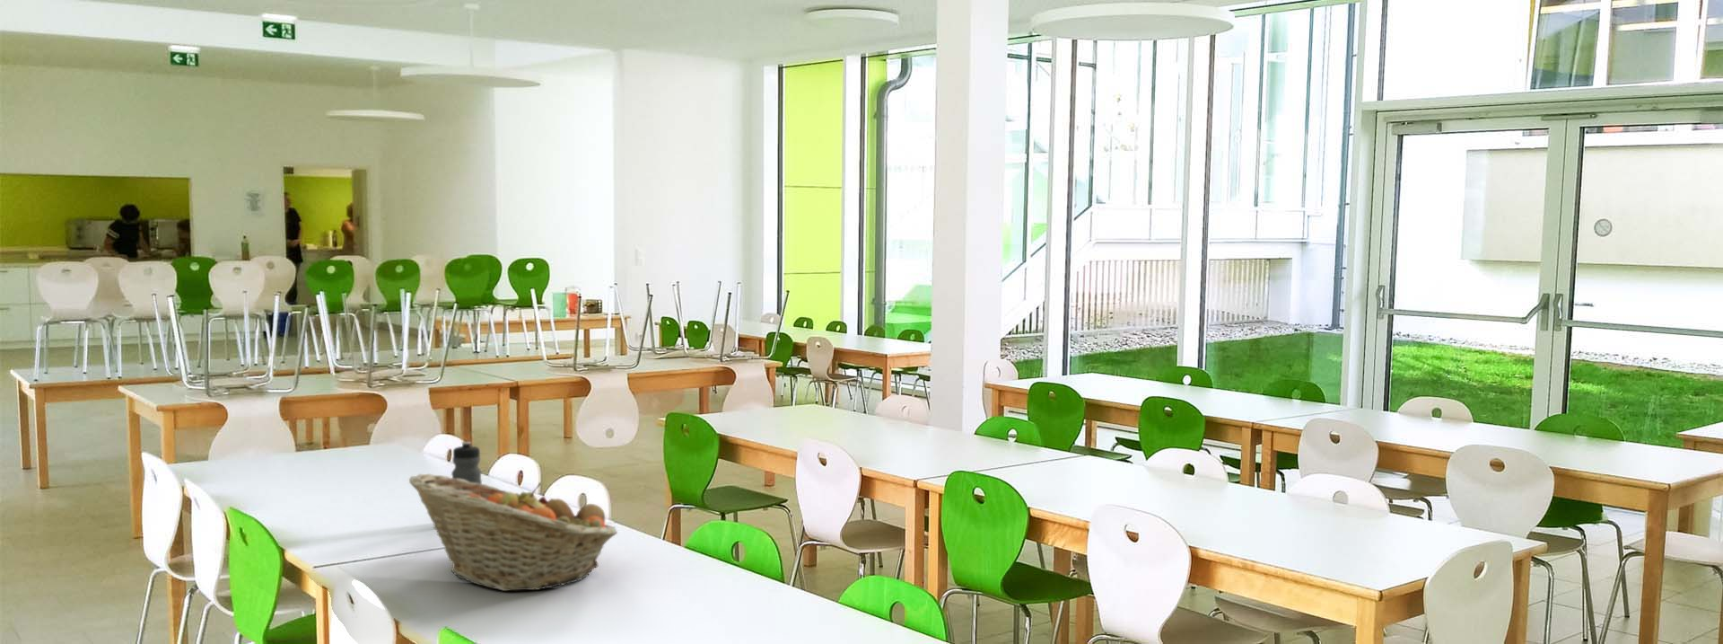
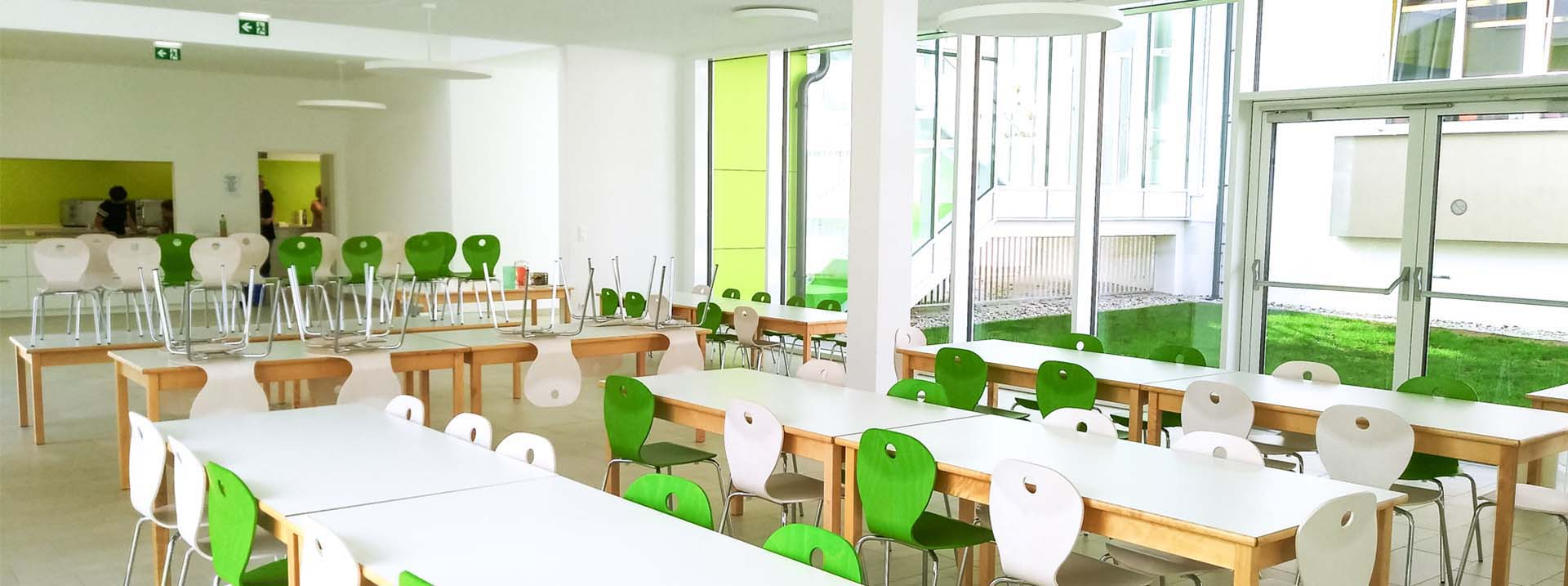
- fruit basket (512, 523)
- water bottle (467, 480)
